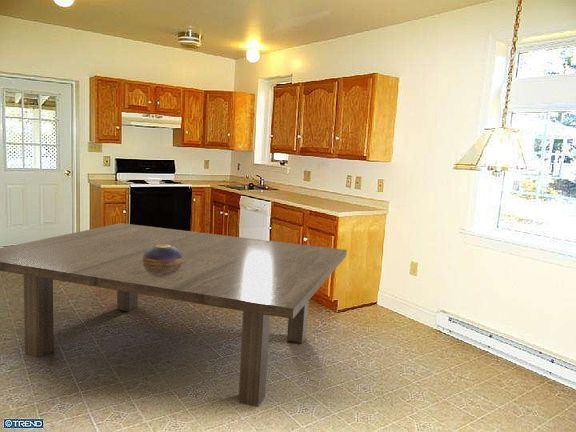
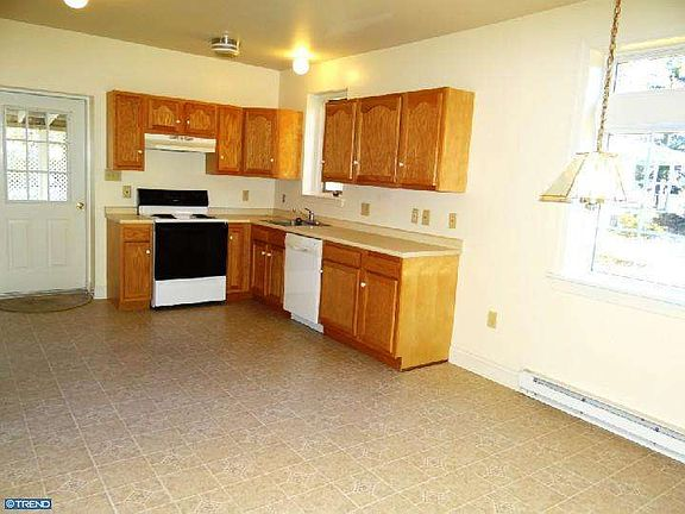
- decorative bowl (163, 252)
- dining table (178, 299)
